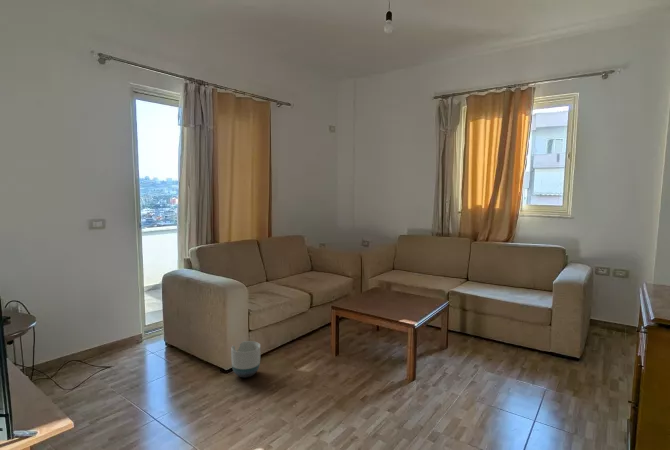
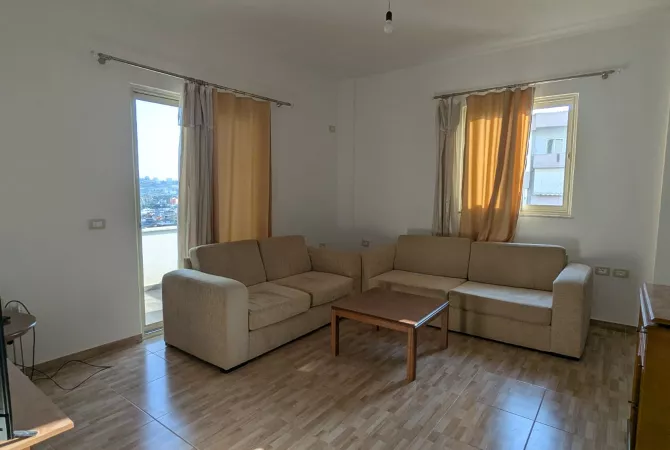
- planter (246, 360)
